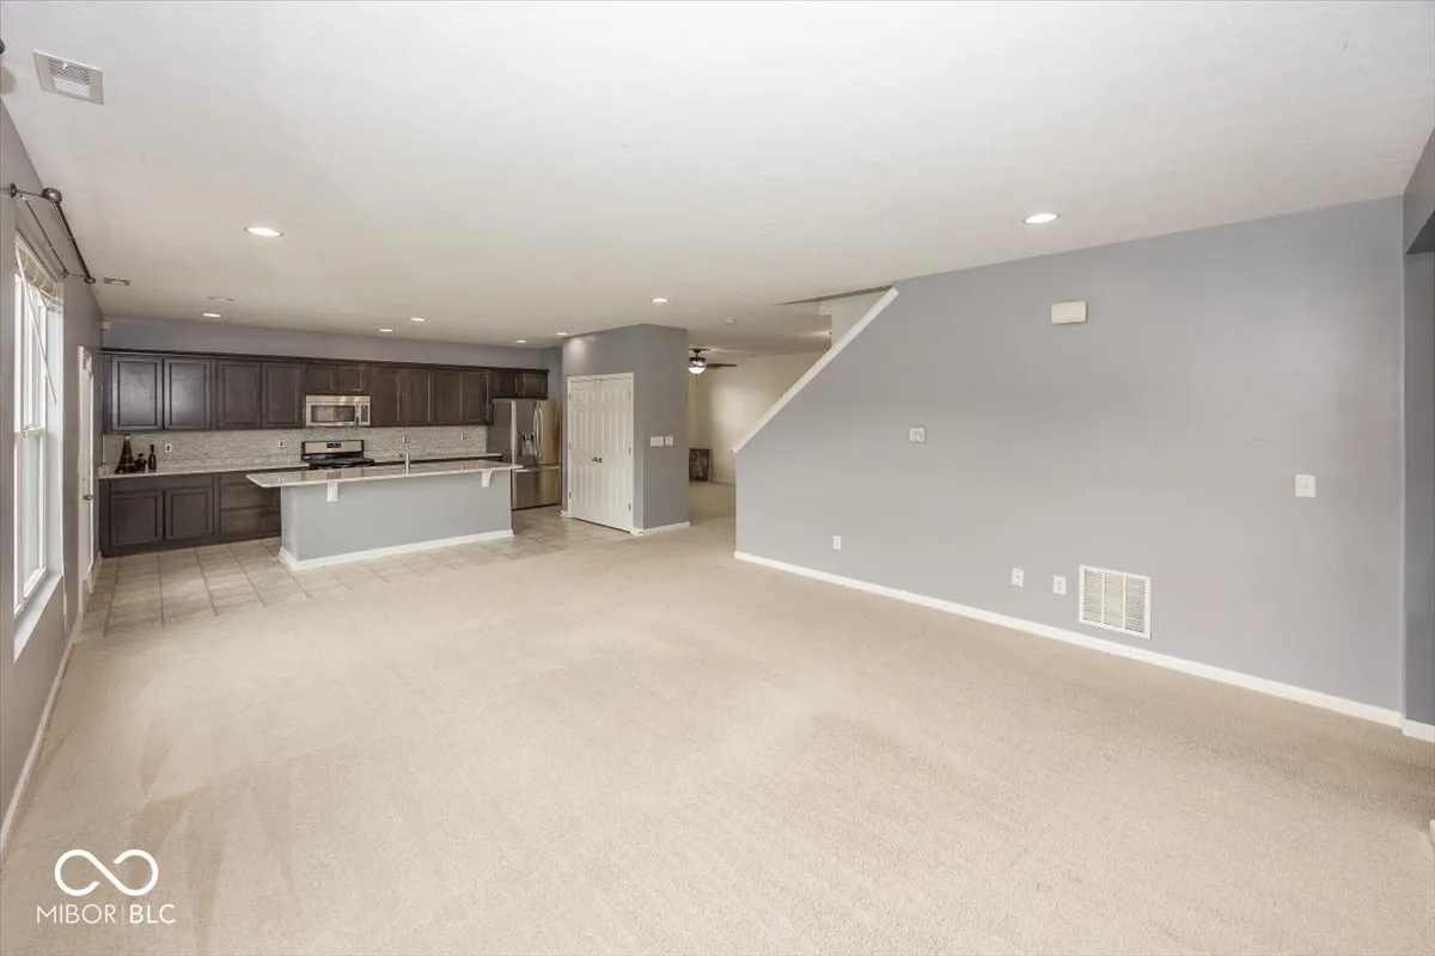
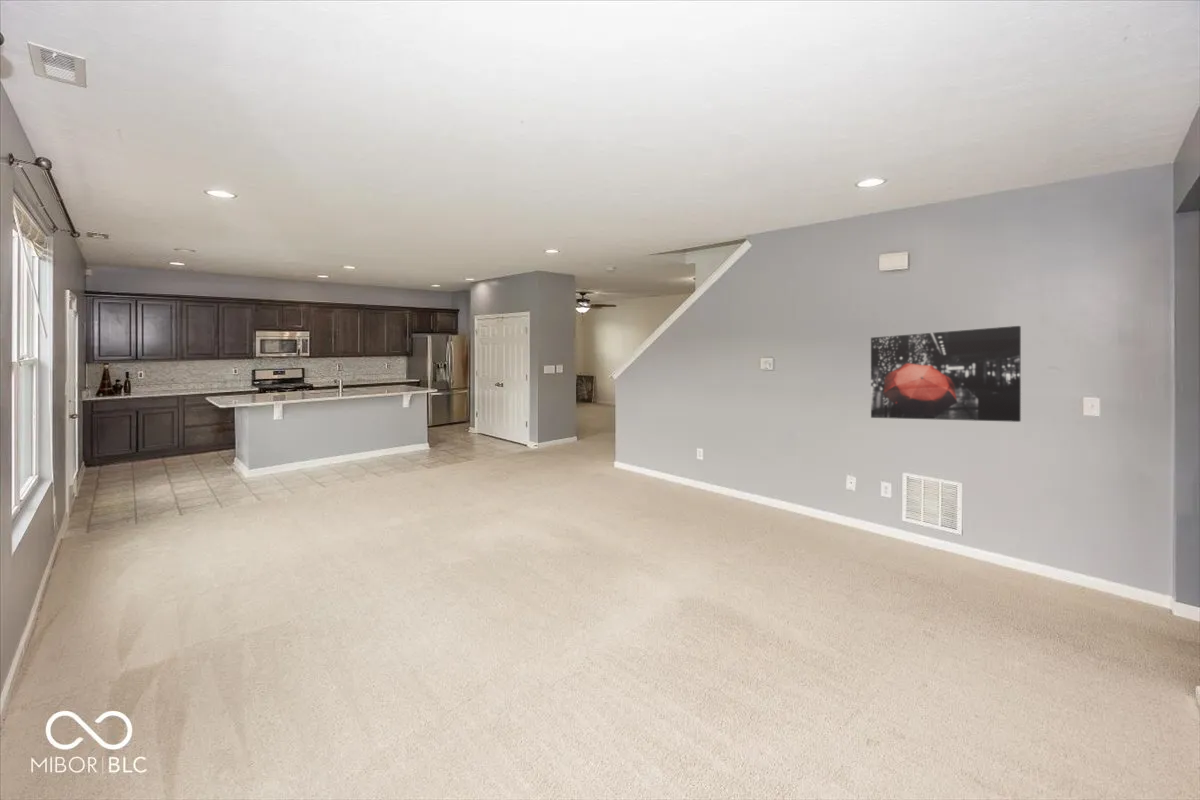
+ wall art (939, 375)
